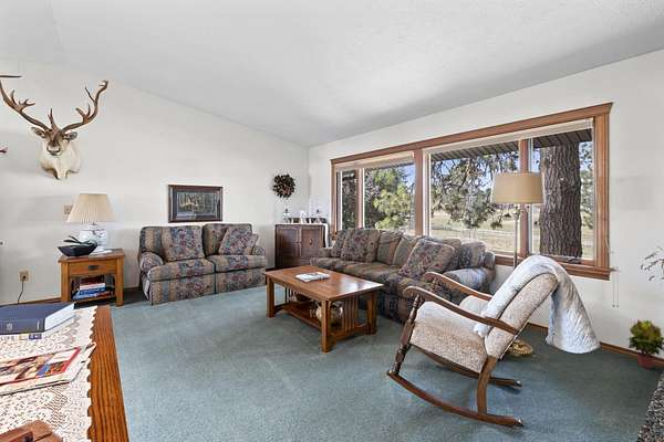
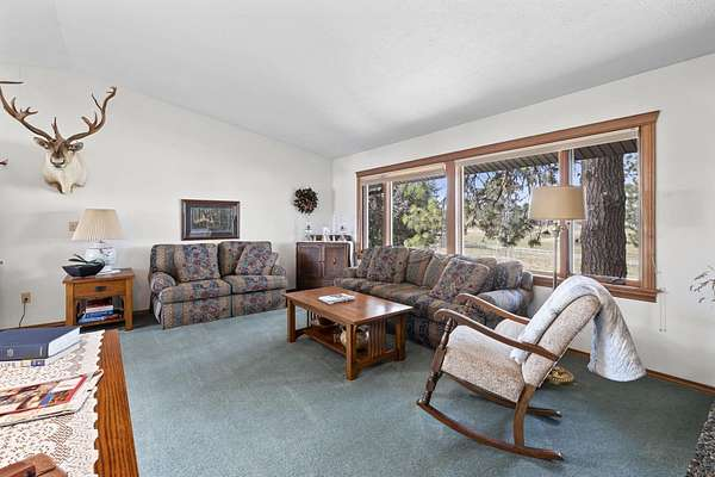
- potted plant (646, 343)
